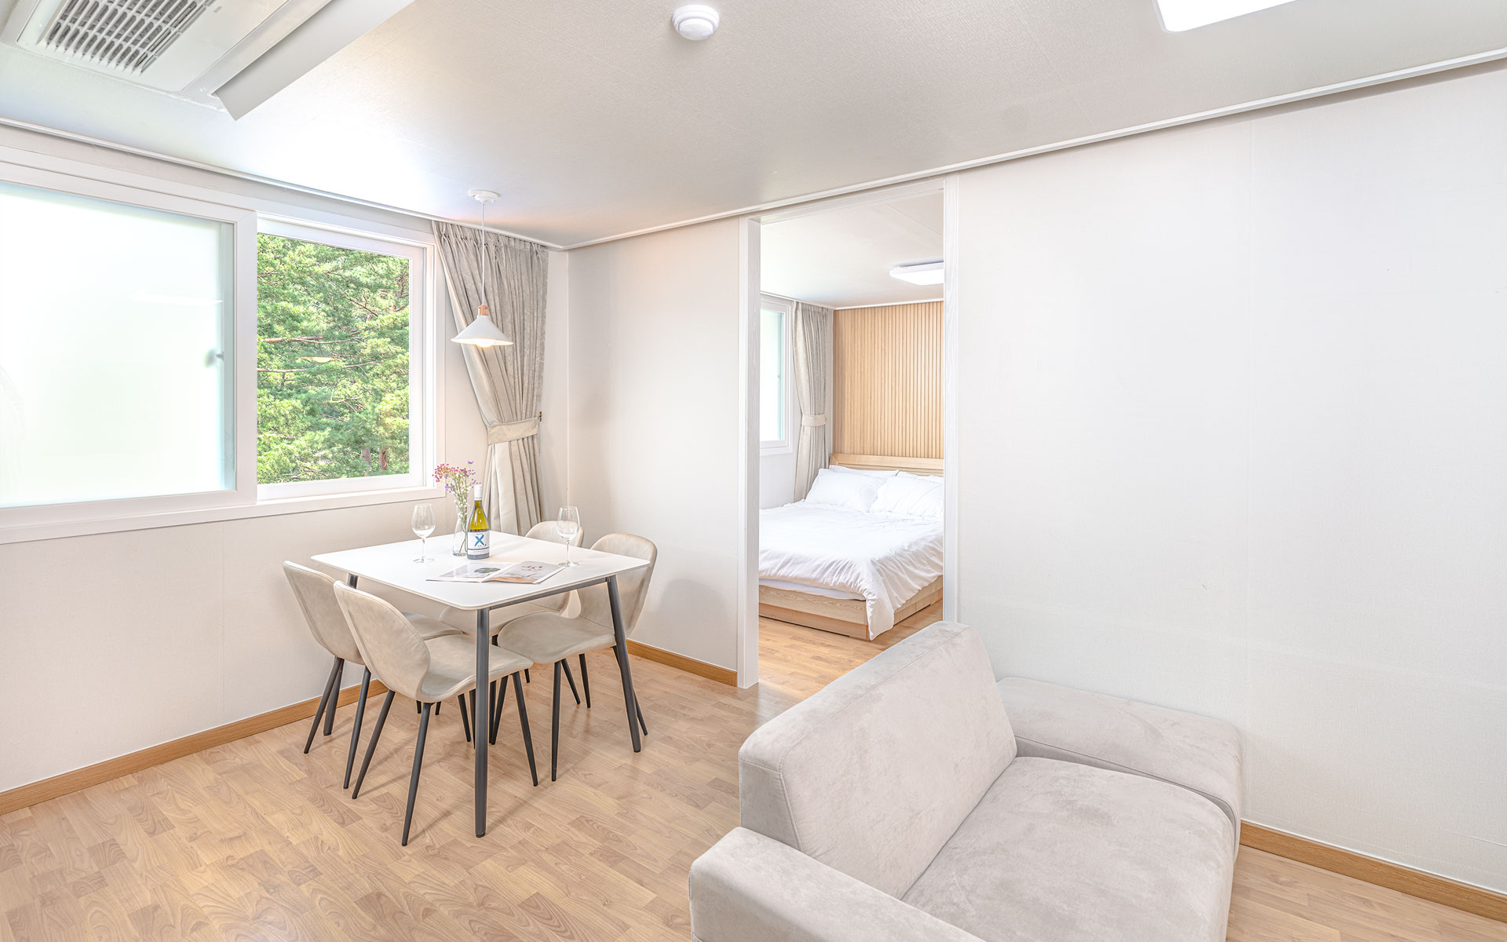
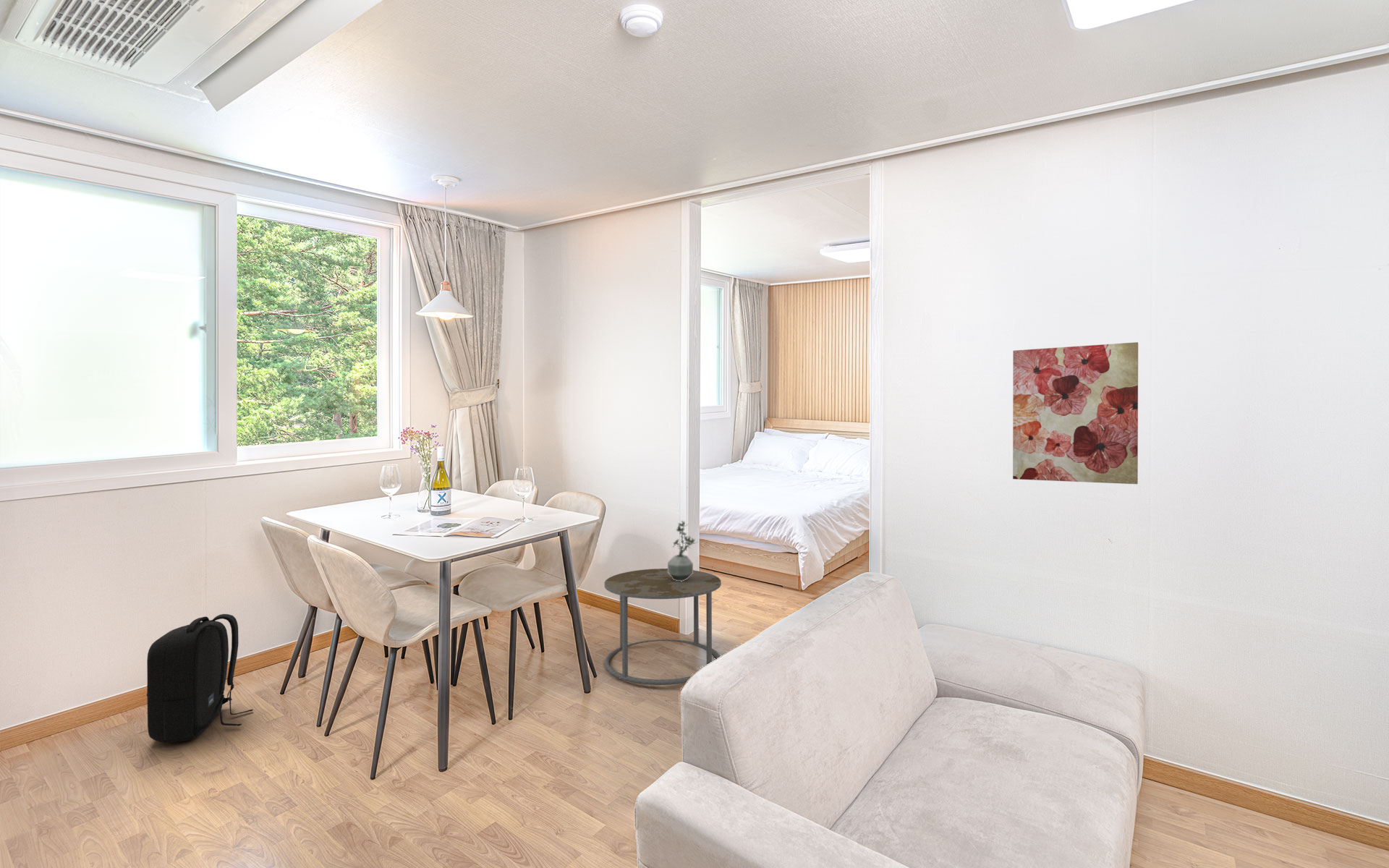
+ side table (663, 639)
+ potted plant (682, 550)
+ backpack (202, 673)
+ wall art (1072, 414)
